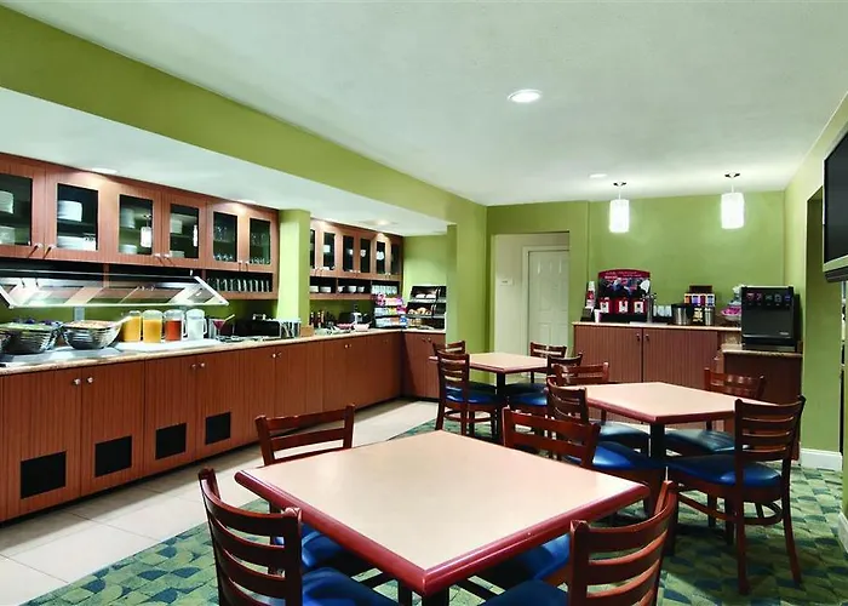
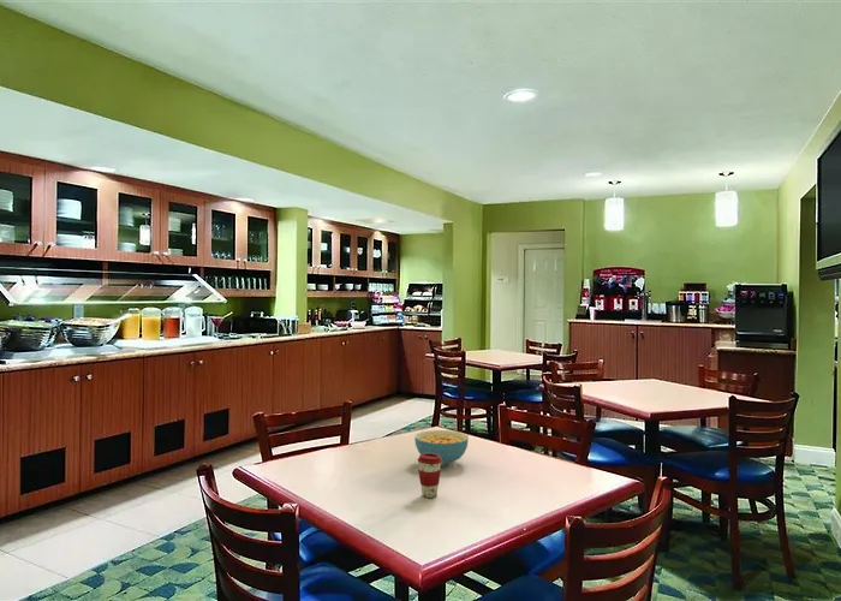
+ coffee cup (429, 475)
+ cereal bowl (441, 450)
